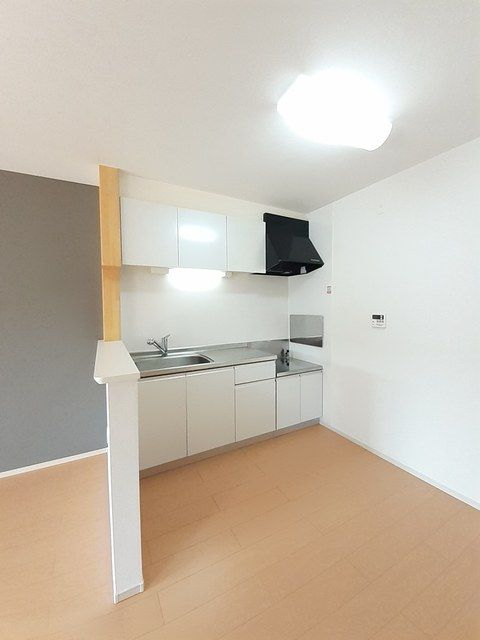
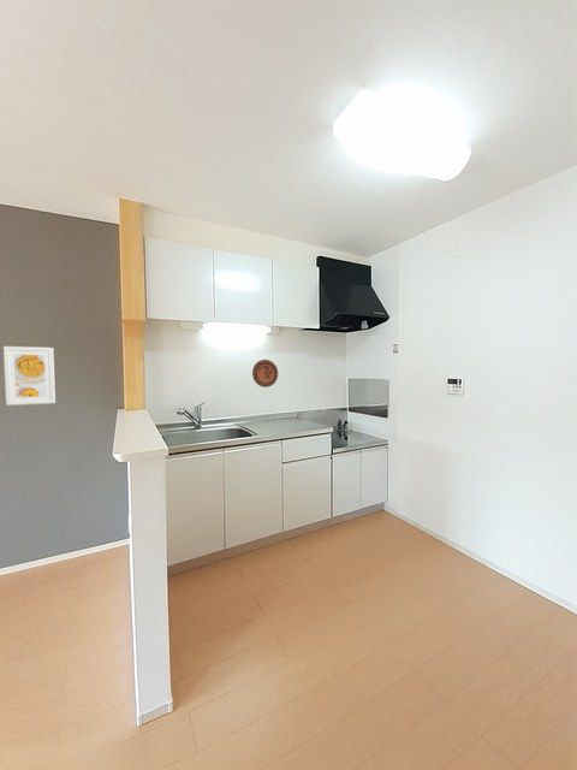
+ decorative plate (264, 373)
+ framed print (30, 375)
